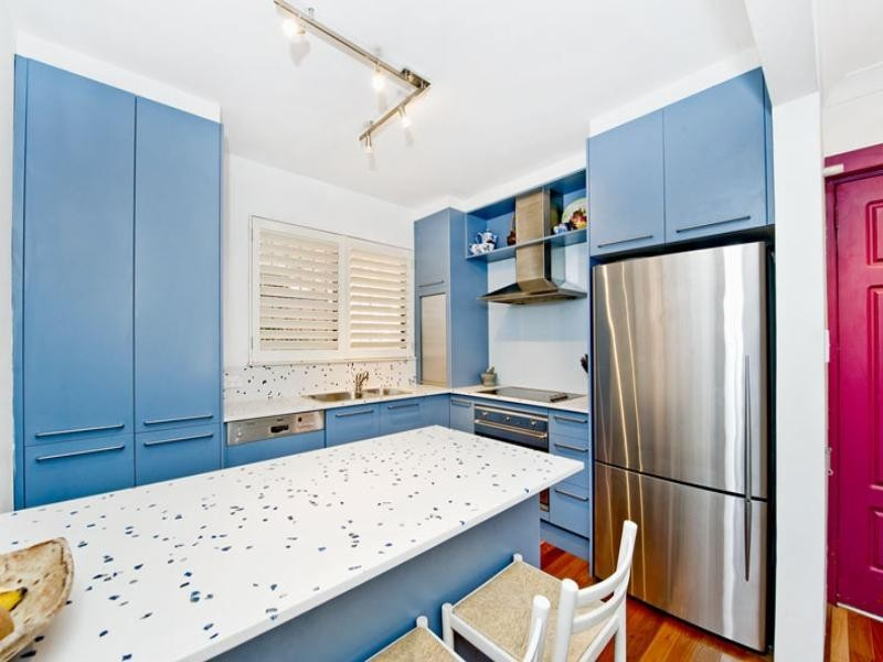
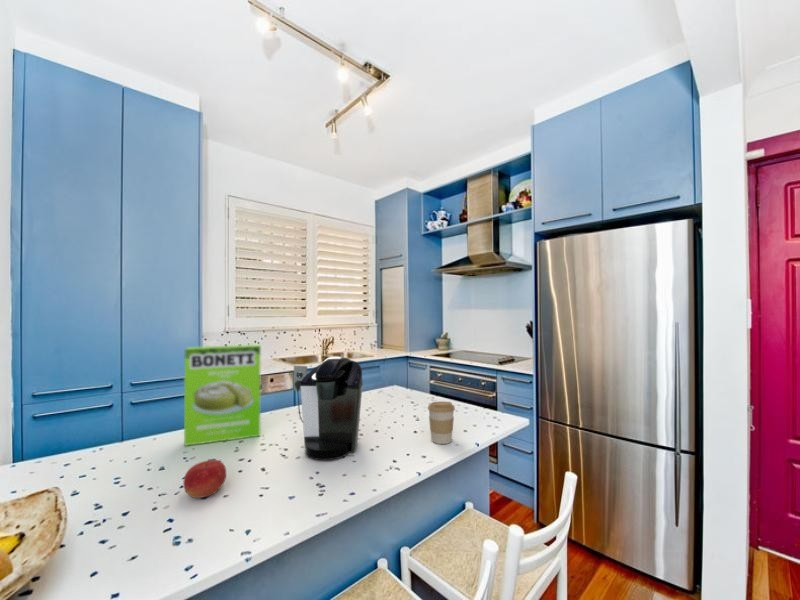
+ cake mix box (224, 391)
+ coffee maker (318, 400)
+ coffee cup (441, 420)
+ fruit (205, 476)
